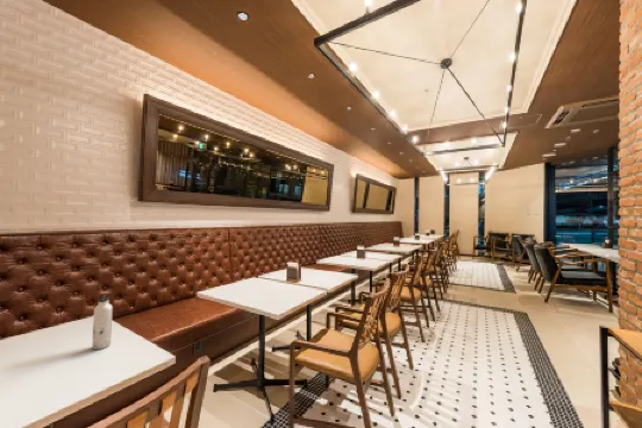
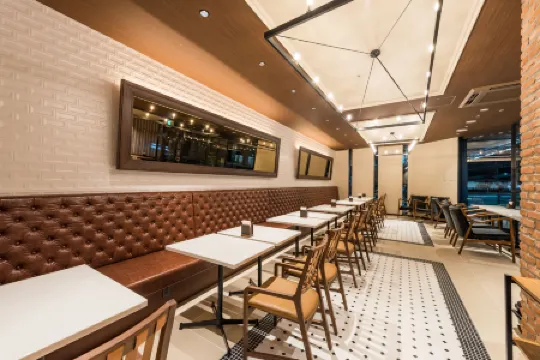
- water bottle (102, 319)
